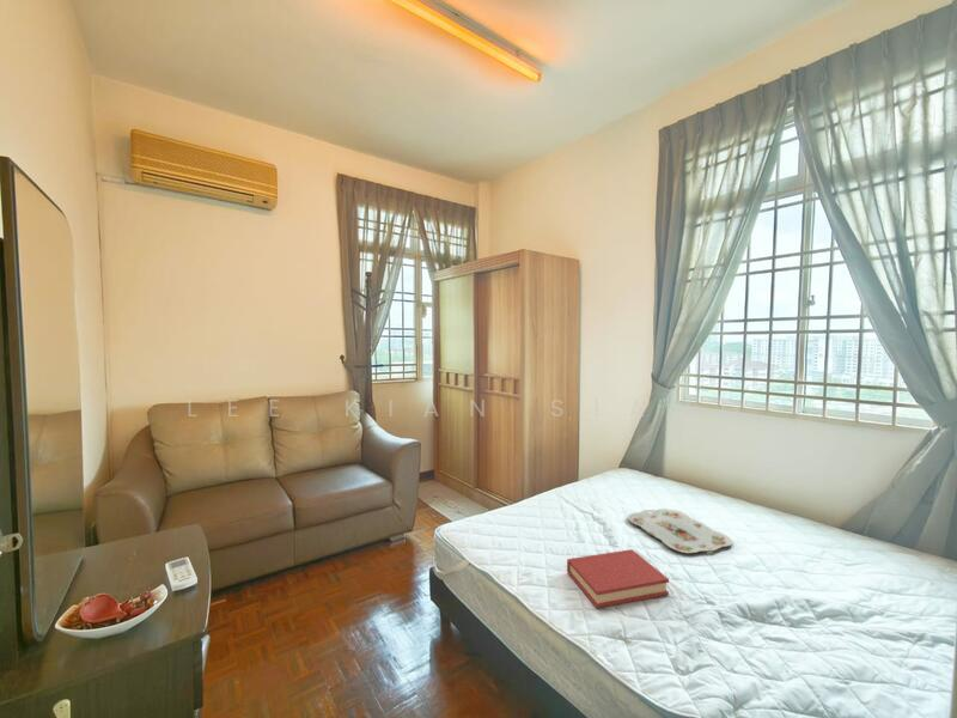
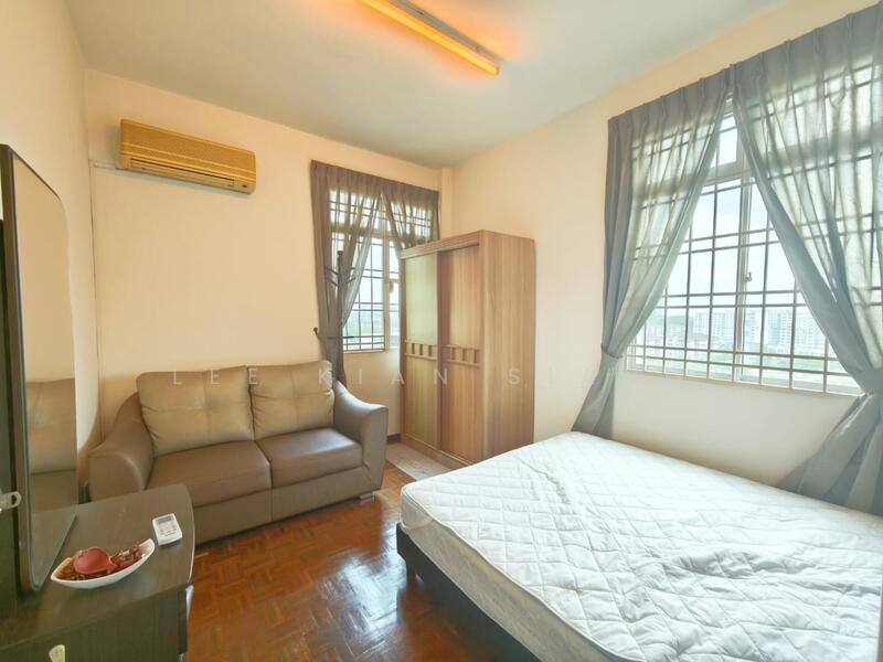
- serving tray (676, 529)
- hardback book (615, 576)
